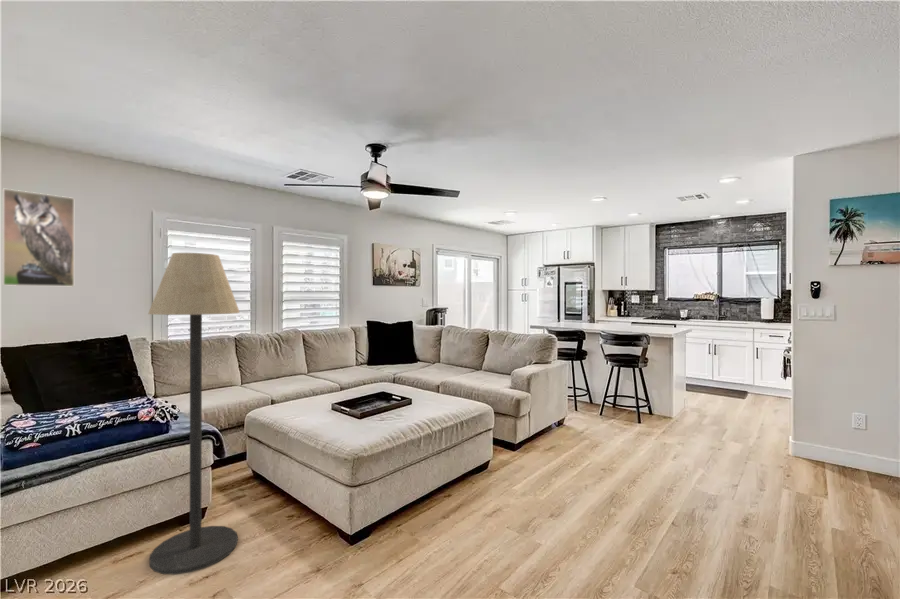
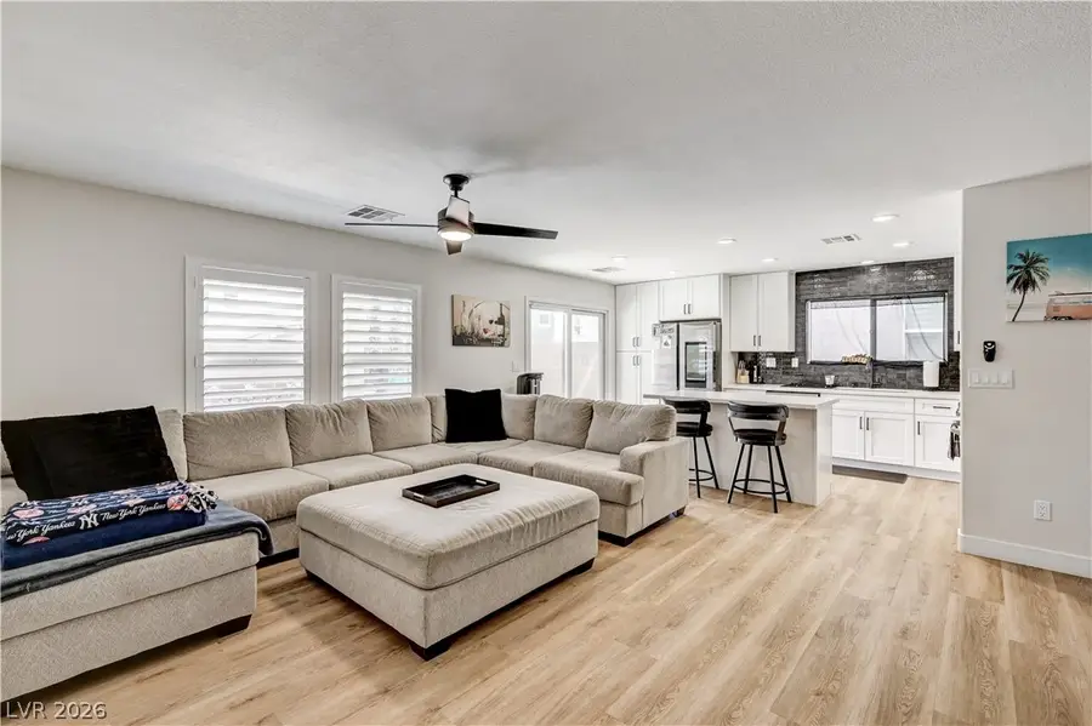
- floor lamp (195, 402)
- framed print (39, 239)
